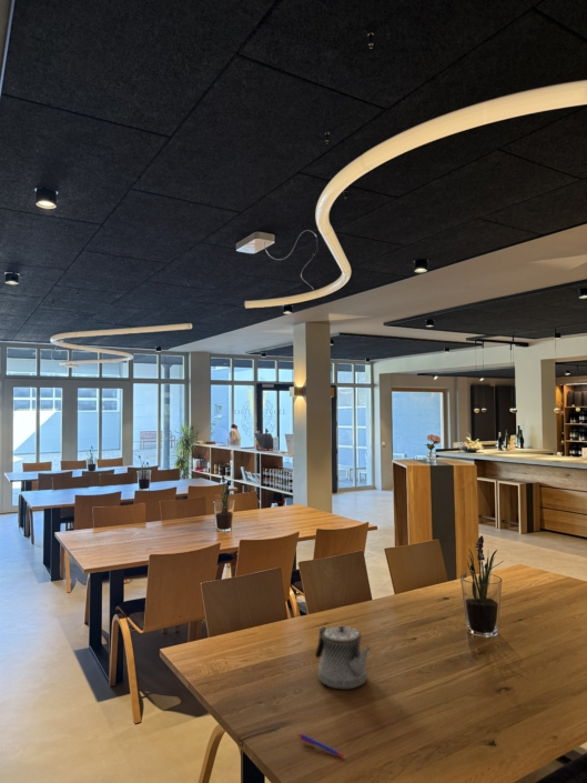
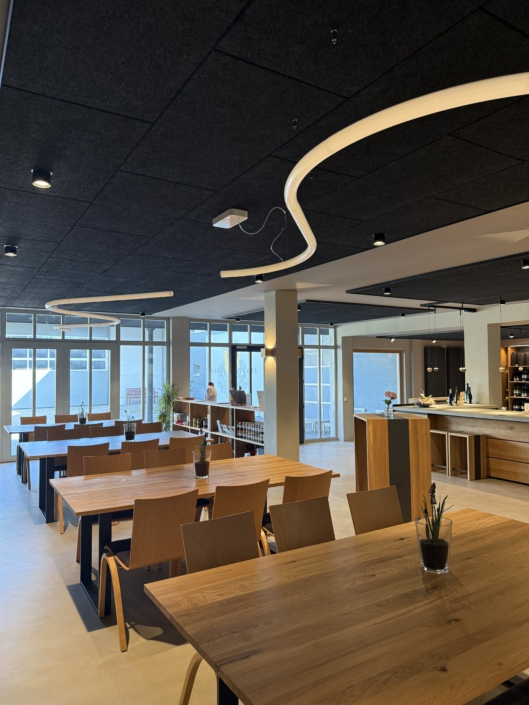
- teapot (343, 653)
- pen (321, 745)
